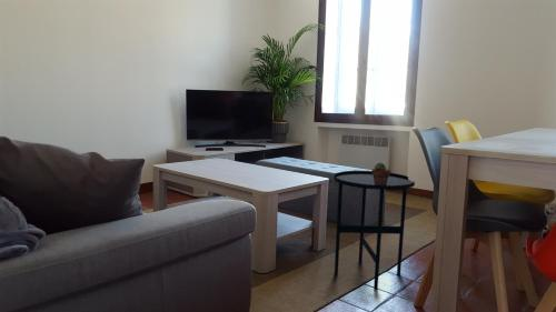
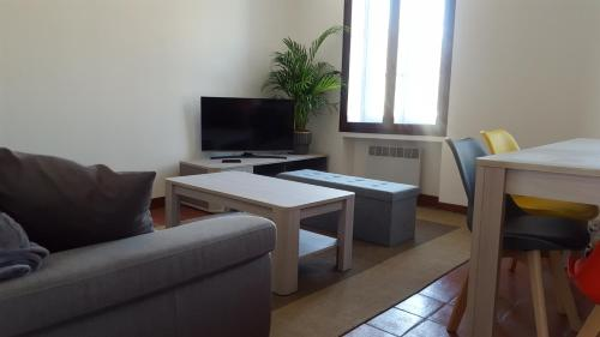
- potted succulent (380, 173)
- side table (370, 227)
